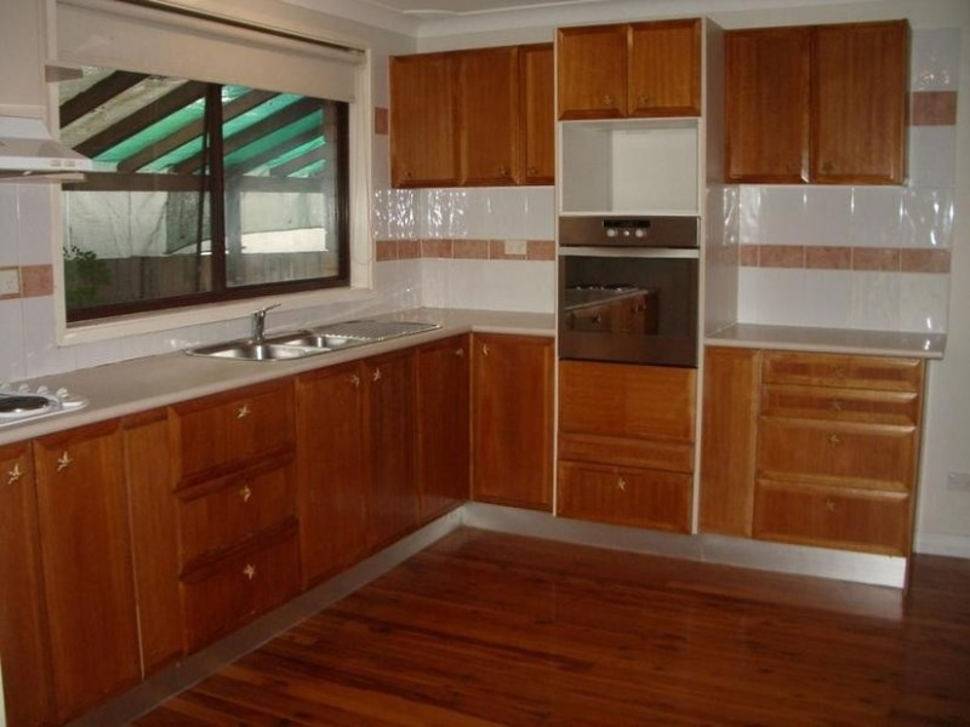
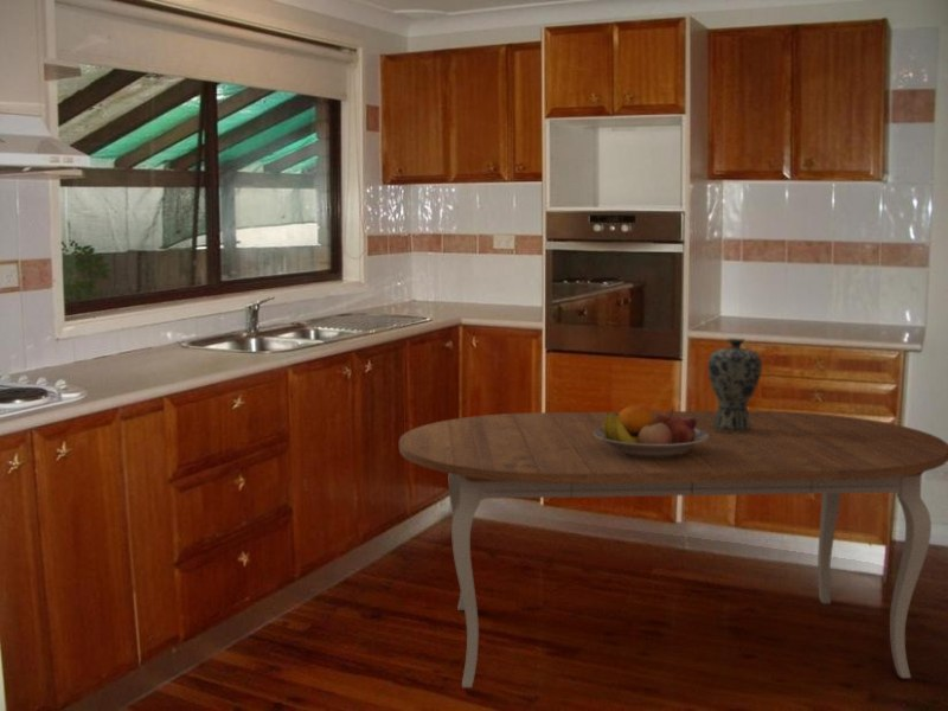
+ vase (734, 384)
+ fruit bowl (651, 428)
+ dining table (664, 495)
